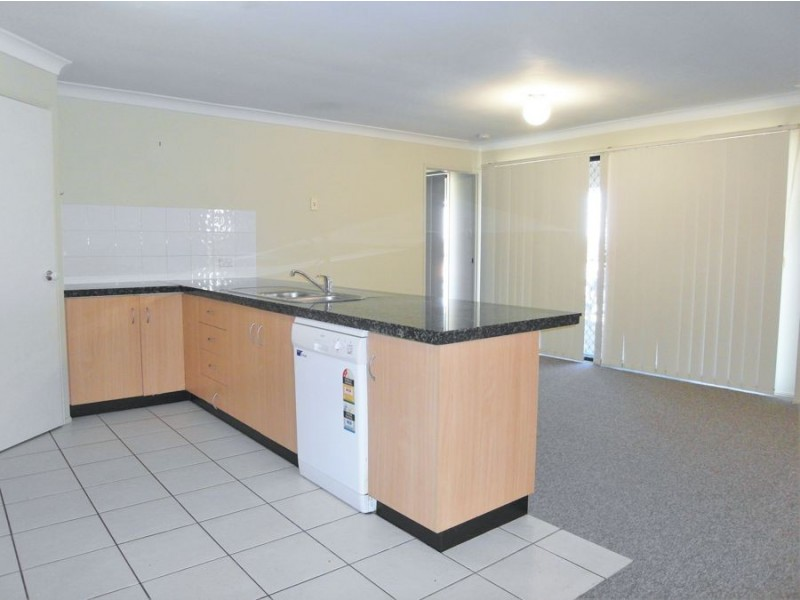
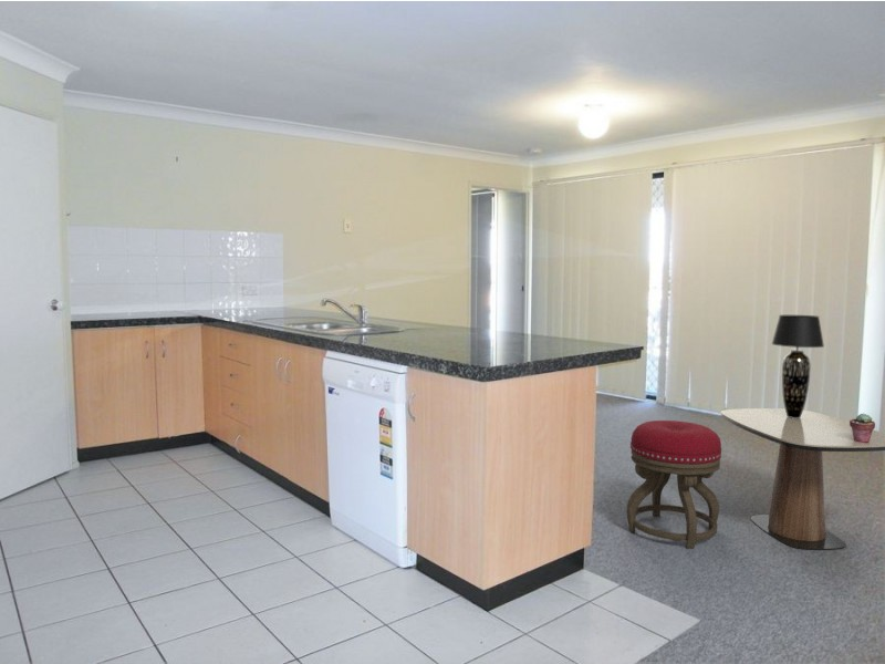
+ potted succulent (862, 426)
+ side table (799, 478)
+ table lamp (795, 366)
+ stool (677, 478)
